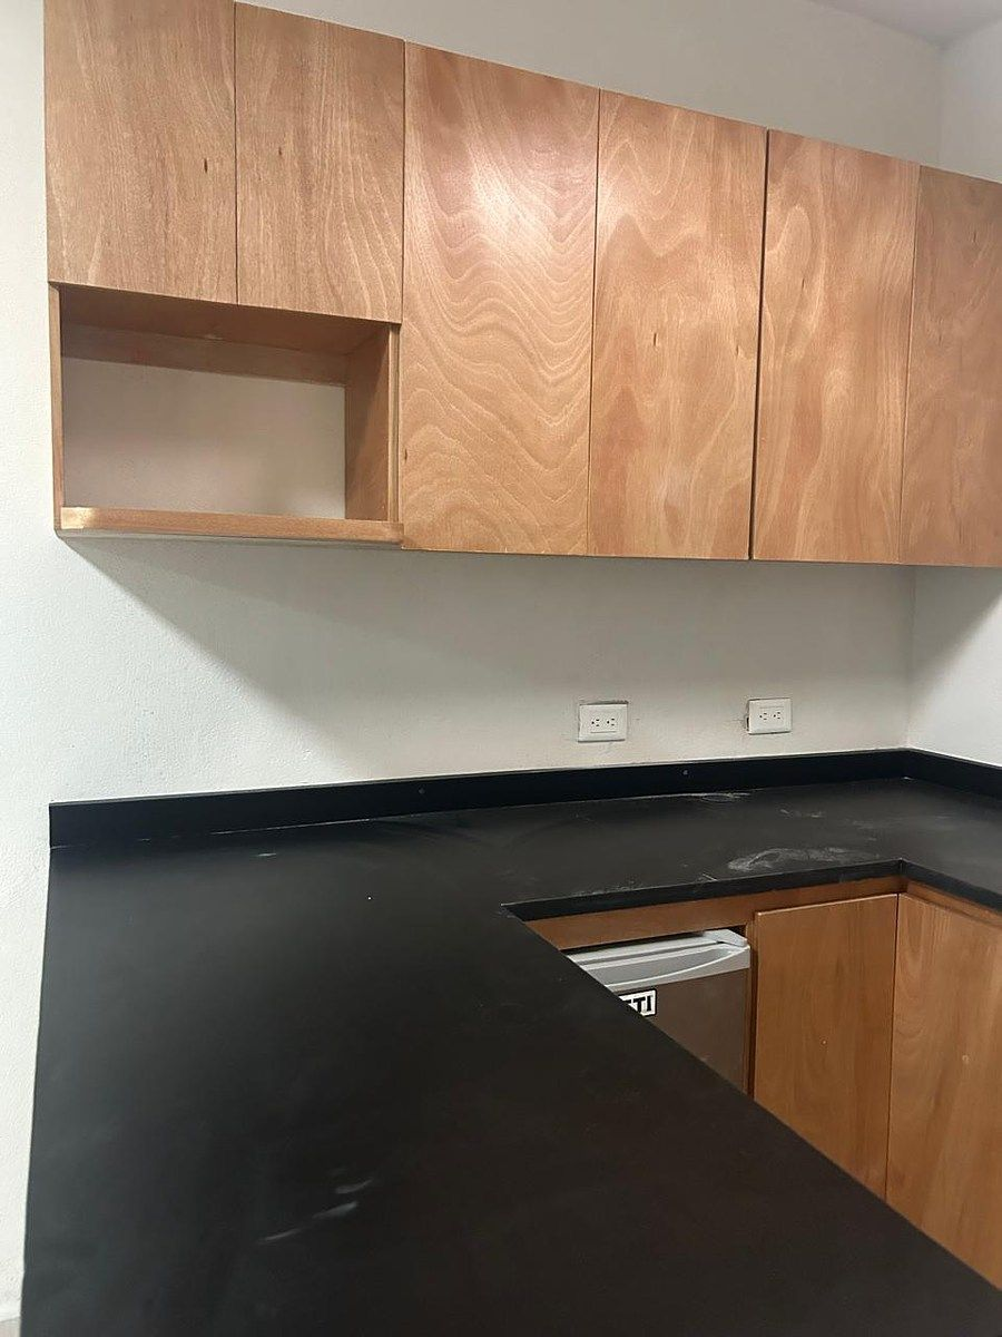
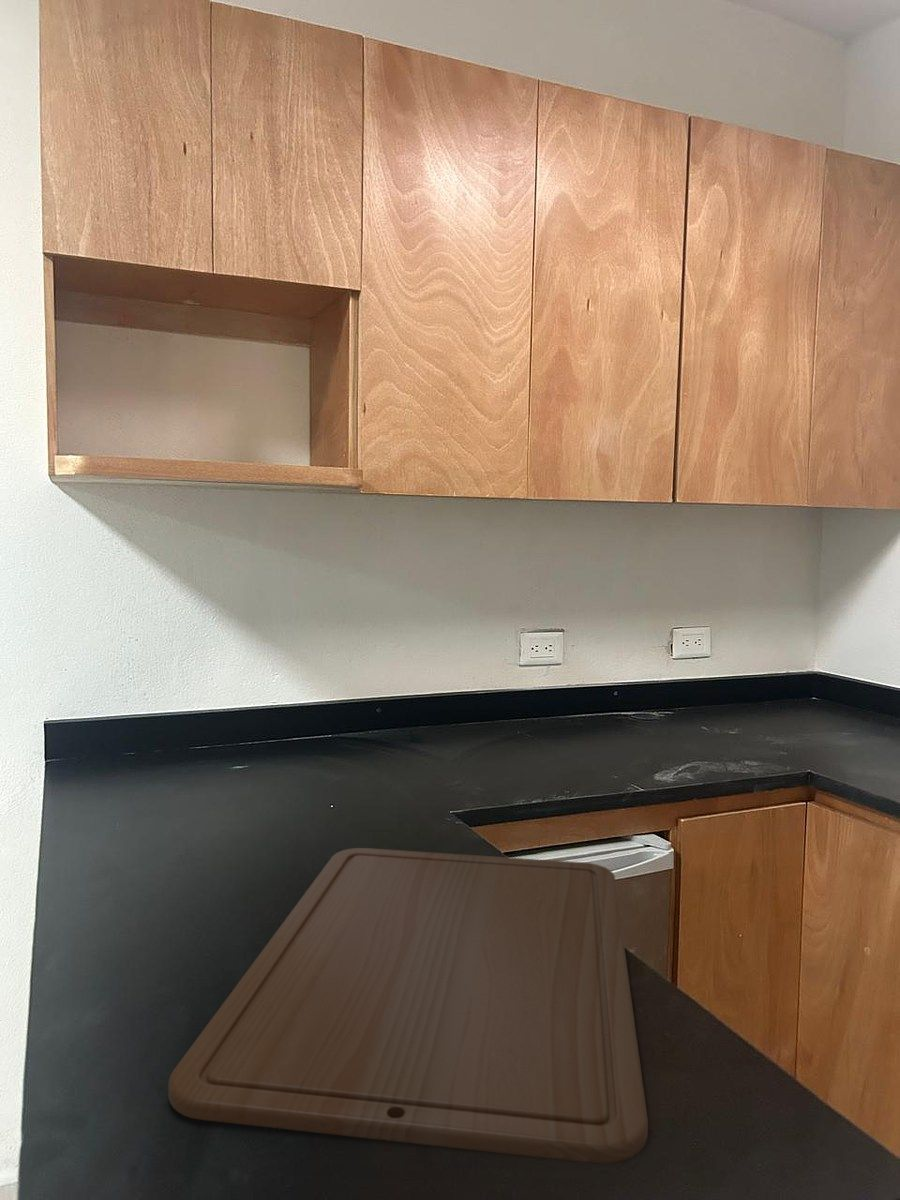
+ chopping board (444, 955)
